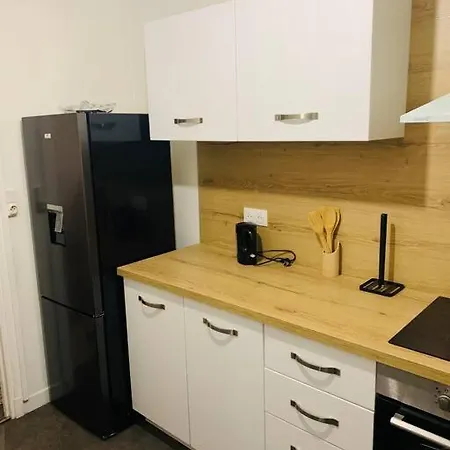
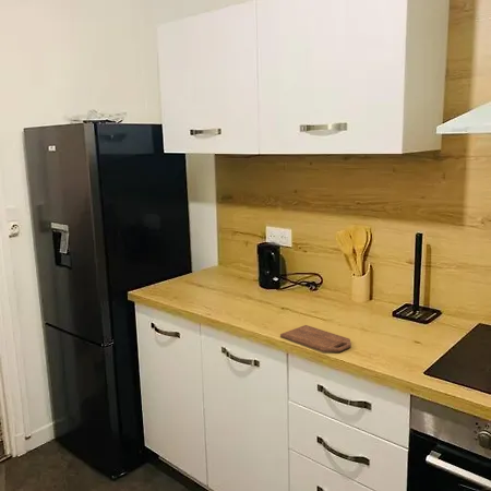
+ cutting board (318, 338)
